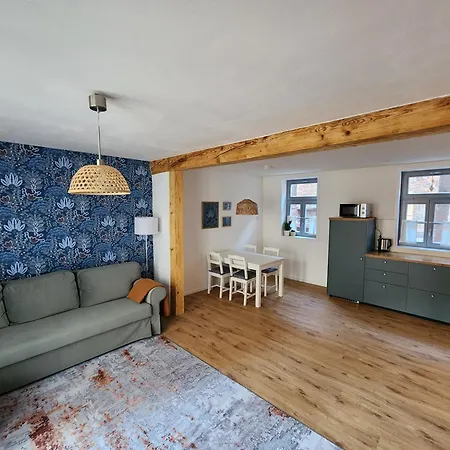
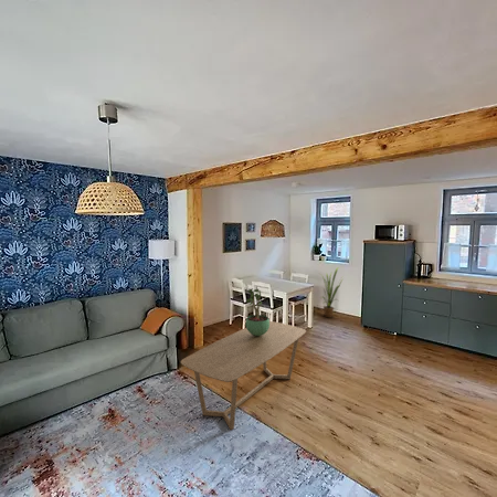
+ potted plant (256, 311)
+ house plant (328, 292)
+ coffee table (251, 369)
